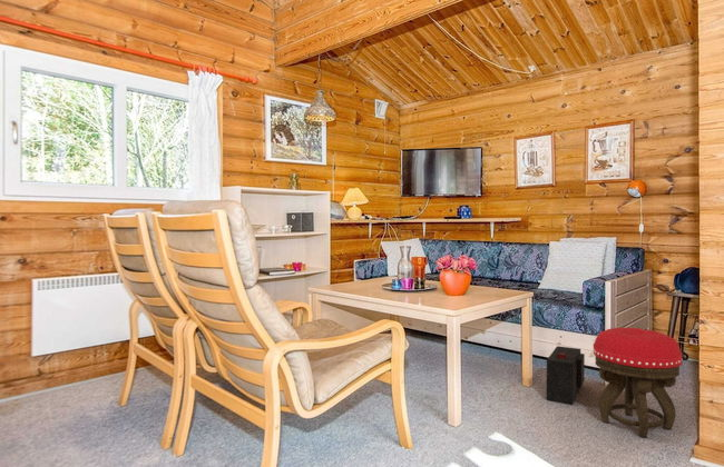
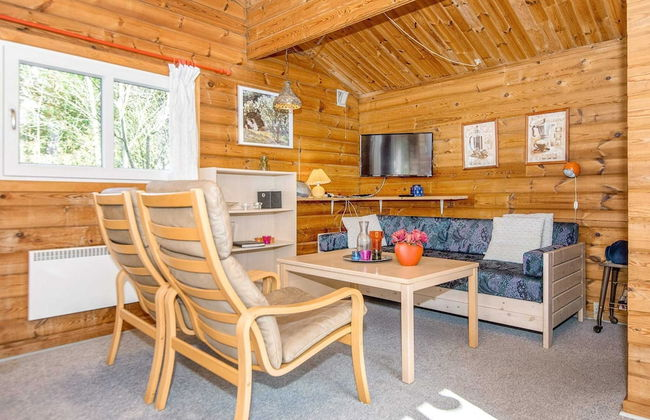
- stool (635, 378)
- speaker (566, 371)
